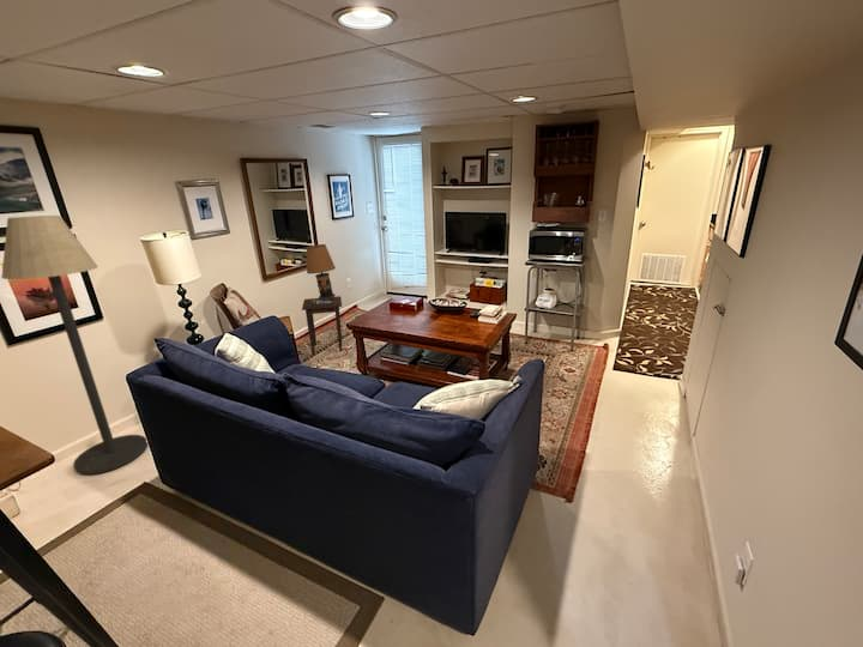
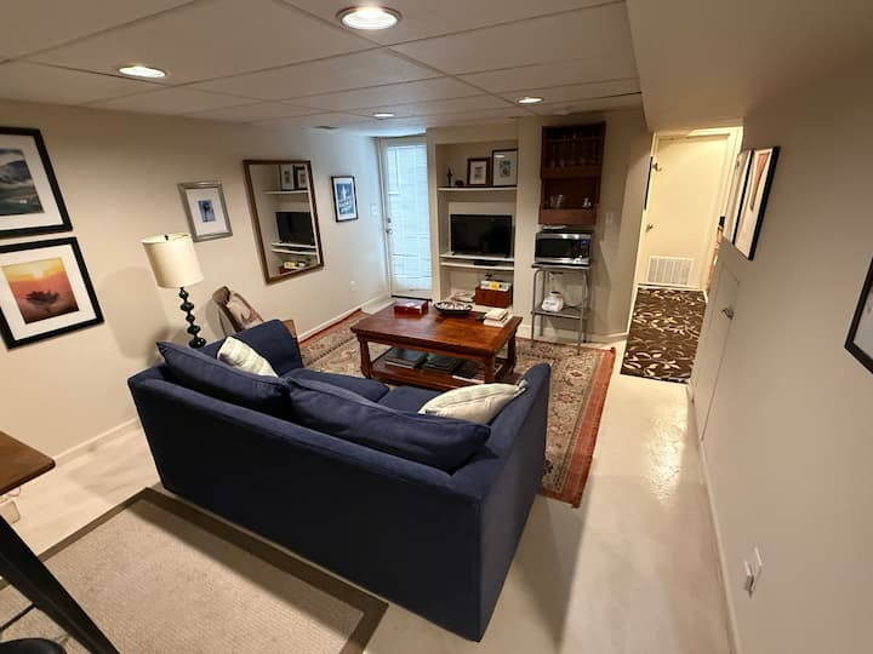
- floor lamp (77, 346)
- side table (314, 328)
- table lamp (319, 276)
